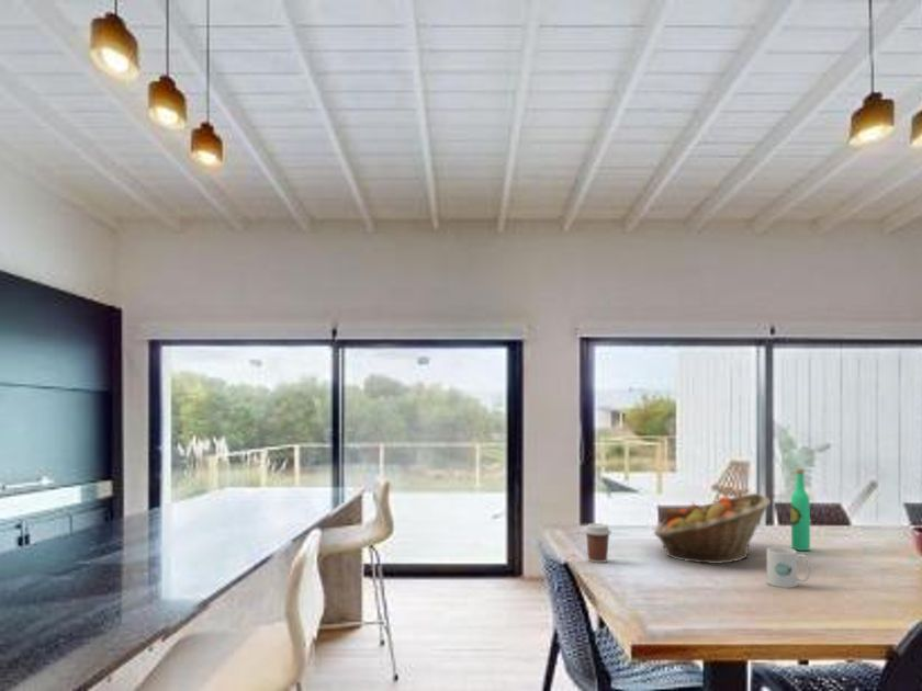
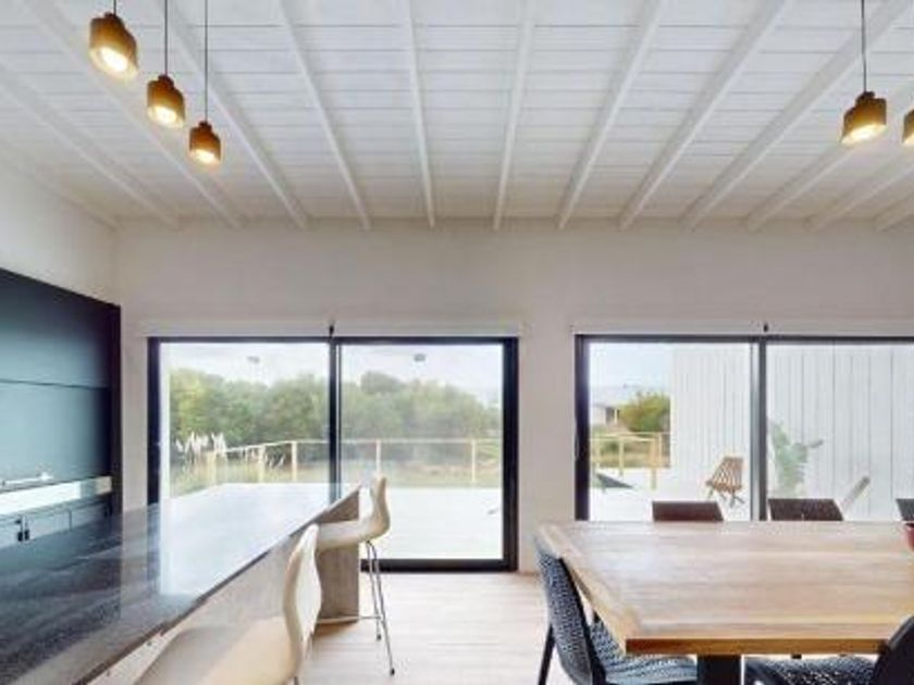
- mug (788, 567)
- coffee cup (597, 542)
- fruit basket (711, 524)
- wine bottle (800, 509)
